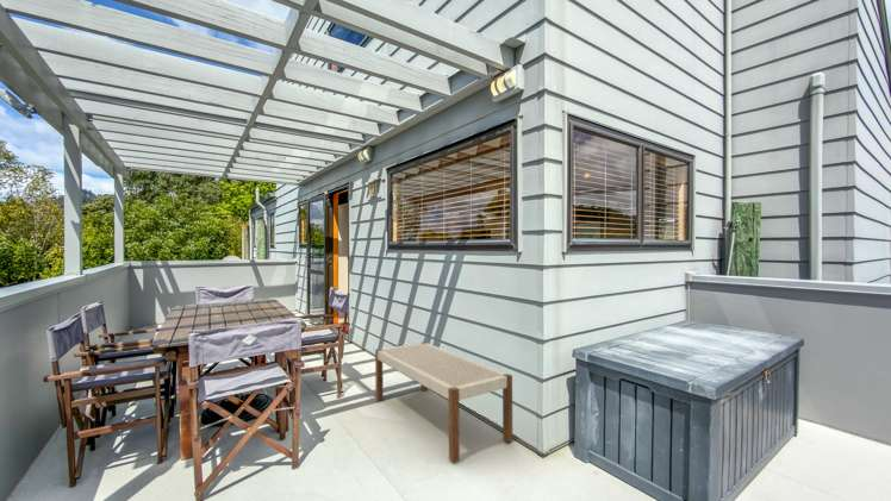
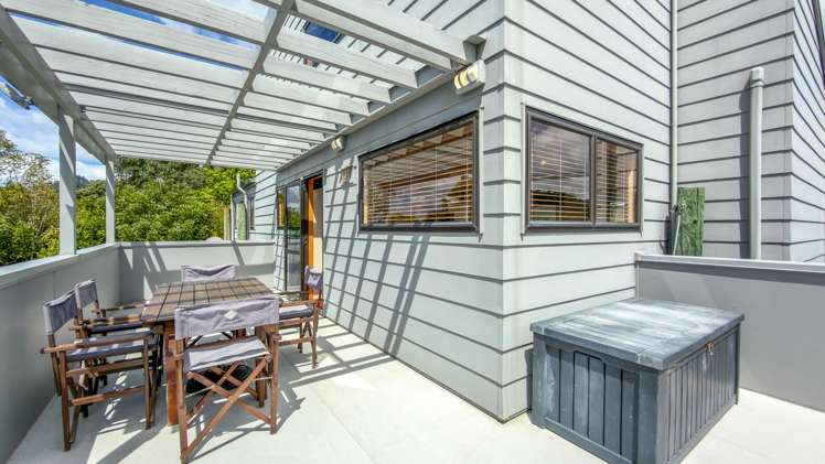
- bench (436, 389)
